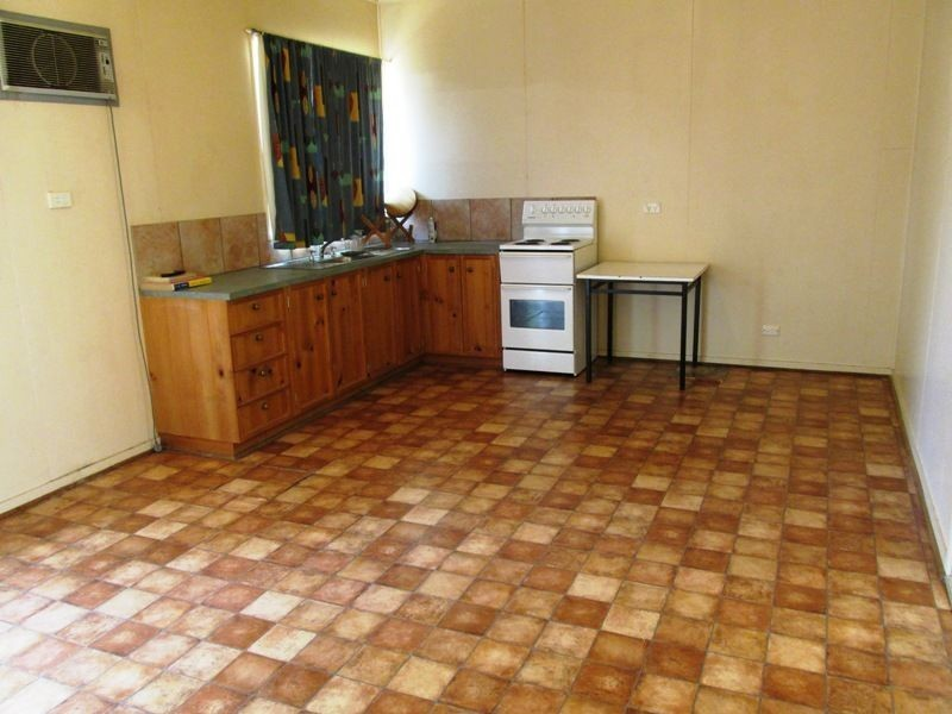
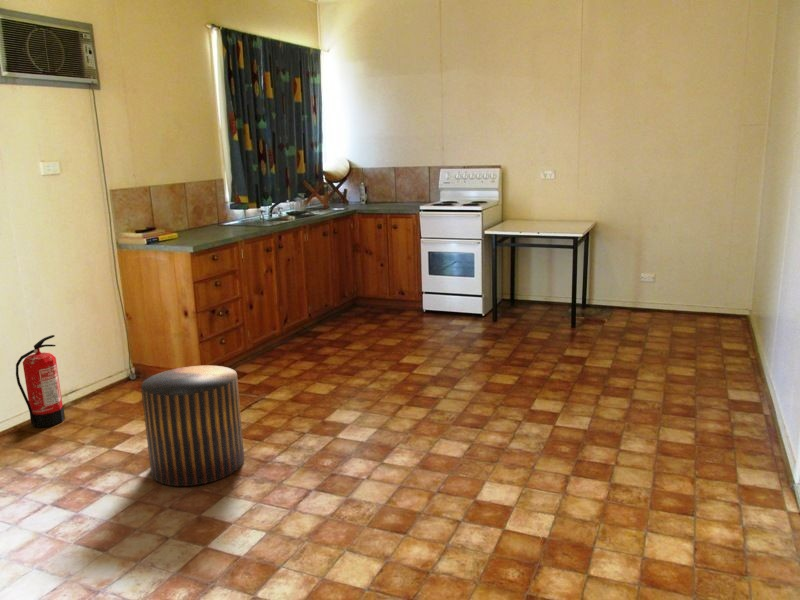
+ fire extinguisher (39, 382)
+ stool (194, 422)
